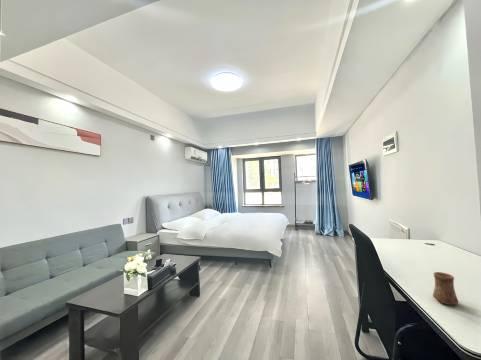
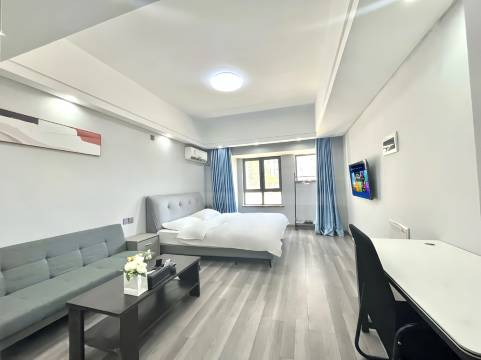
- cup (444, 288)
